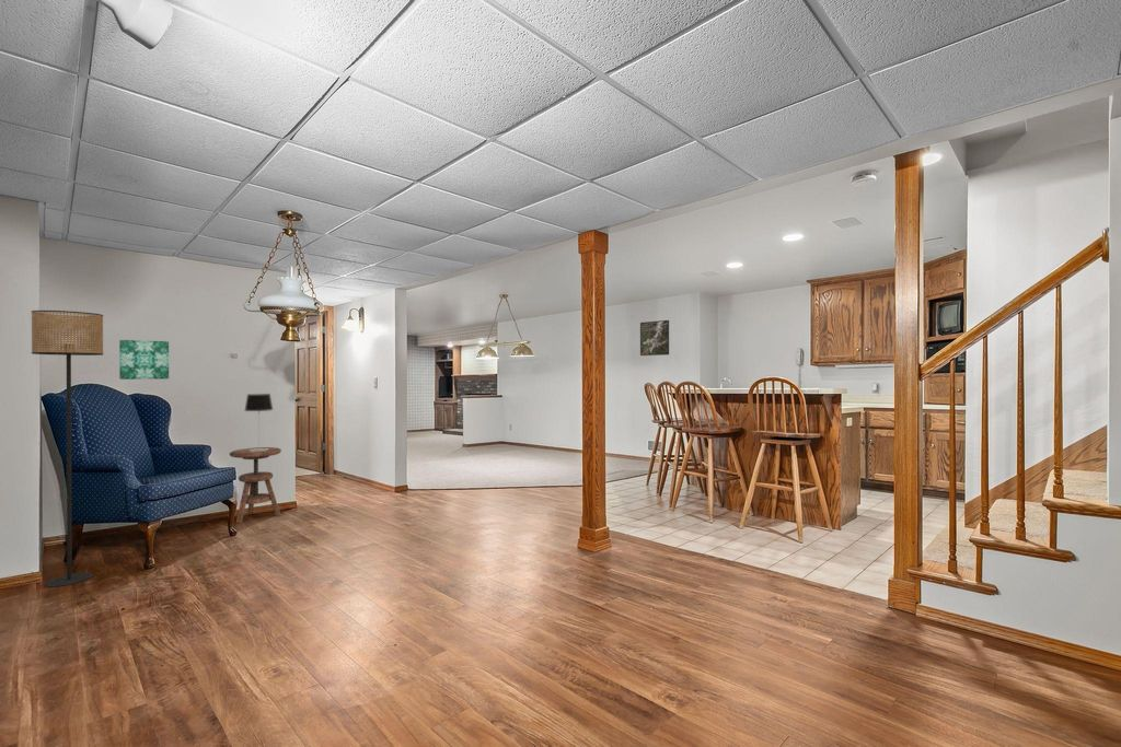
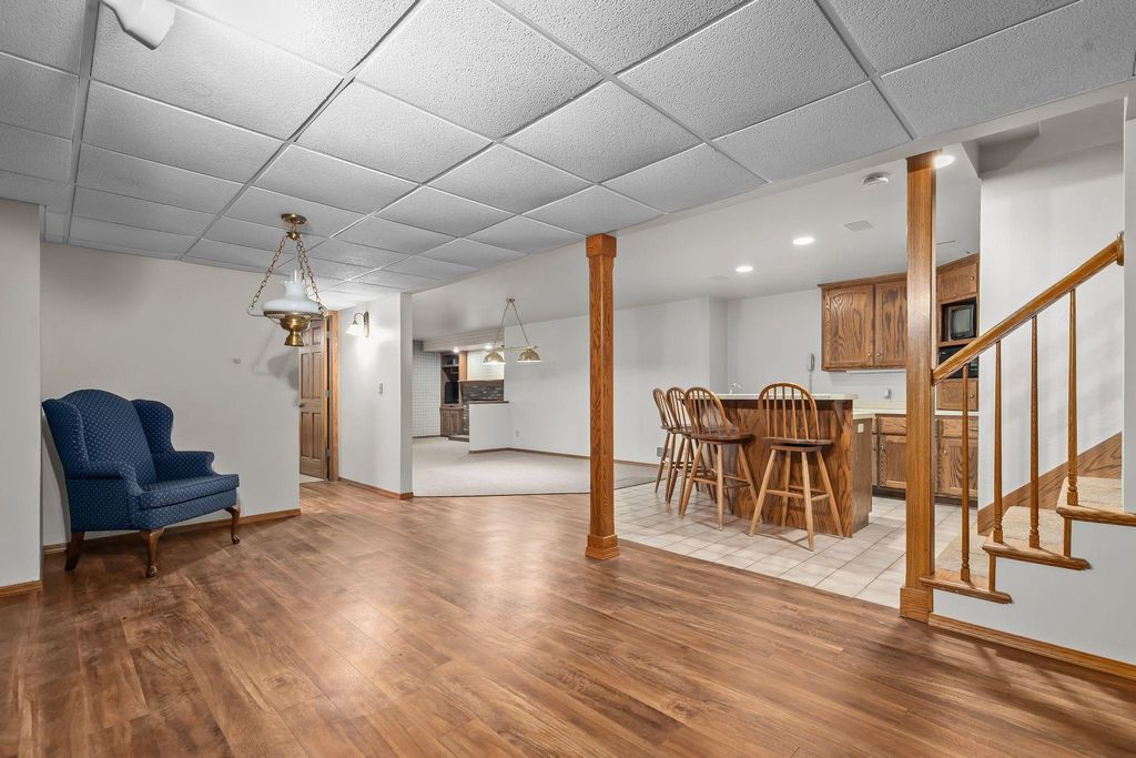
- side table (255, 483)
- table lamp (258, 421)
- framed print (654, 338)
- wall art (145, 360)
- floor lamp (69, 446)
